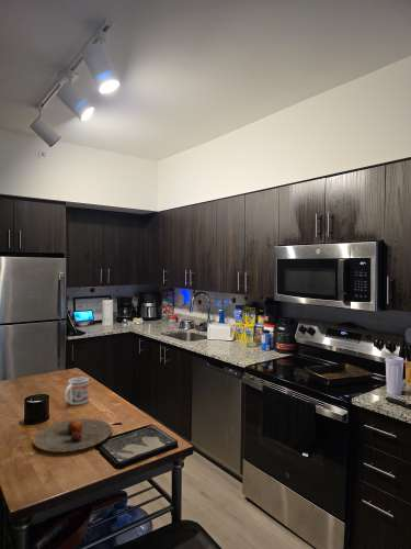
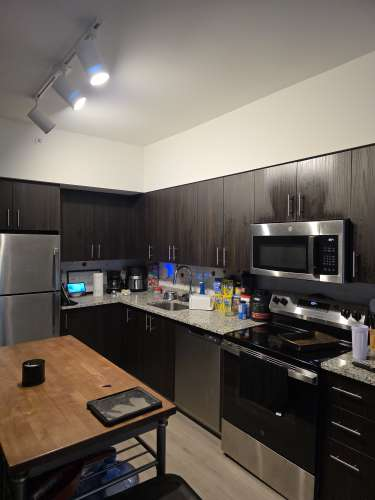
- mug (76, 391)
- plate (73, 429)
